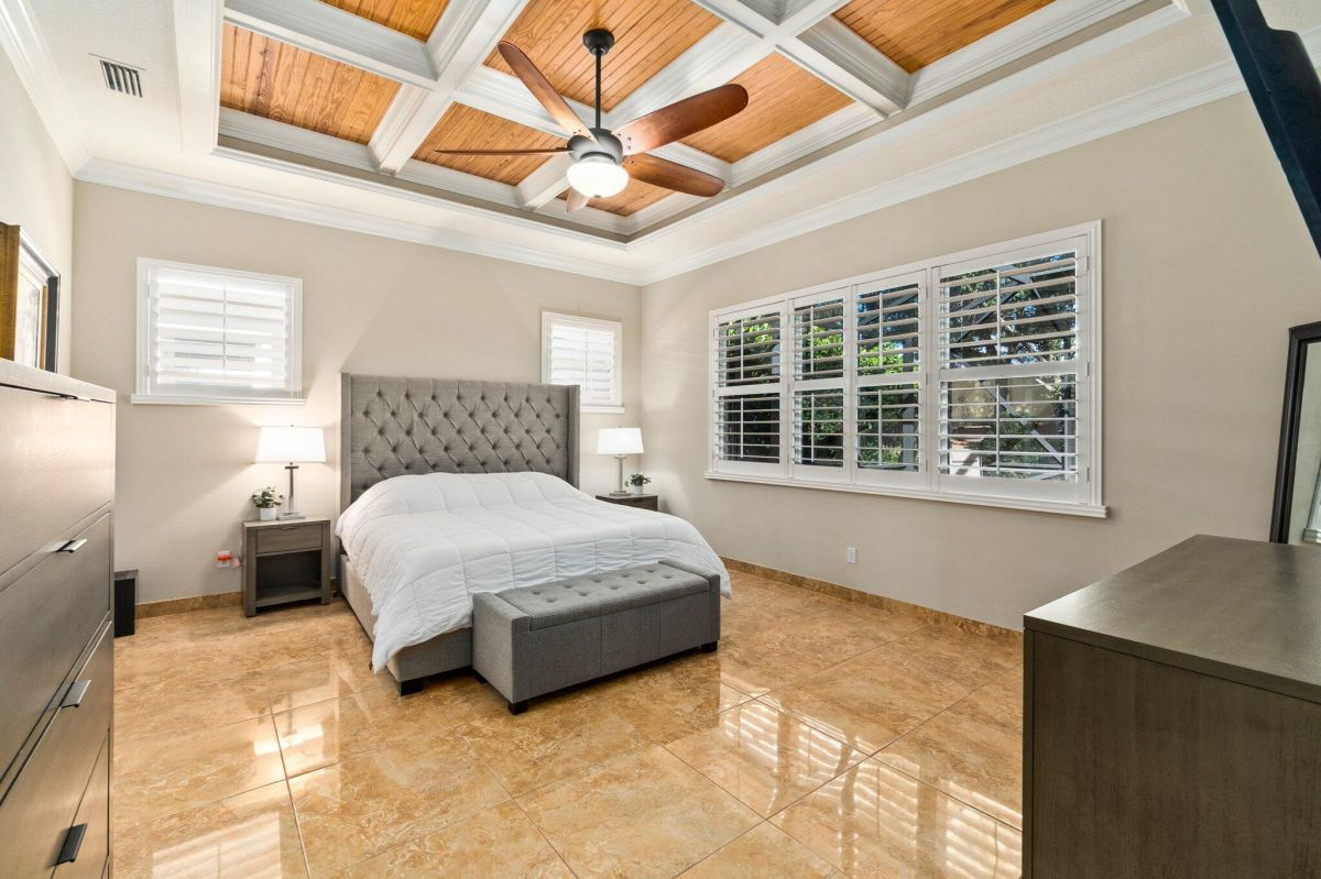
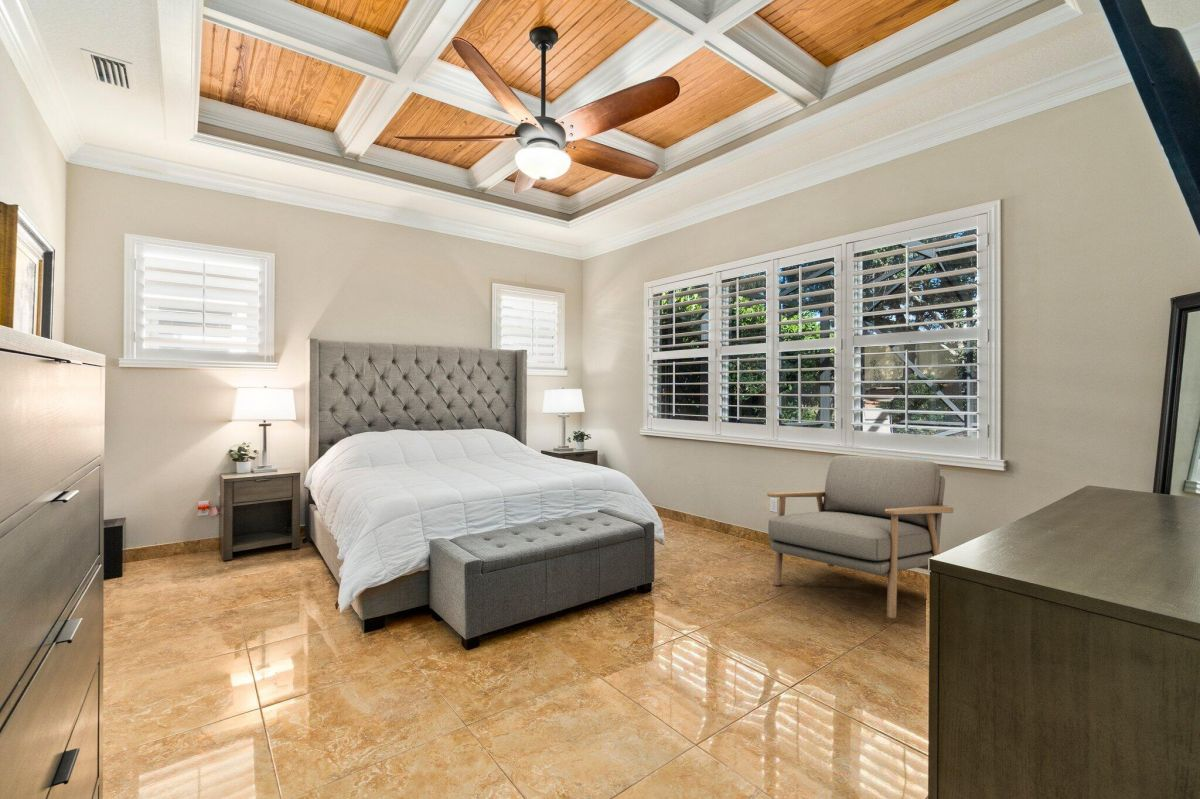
+ armchair (855, 525)
